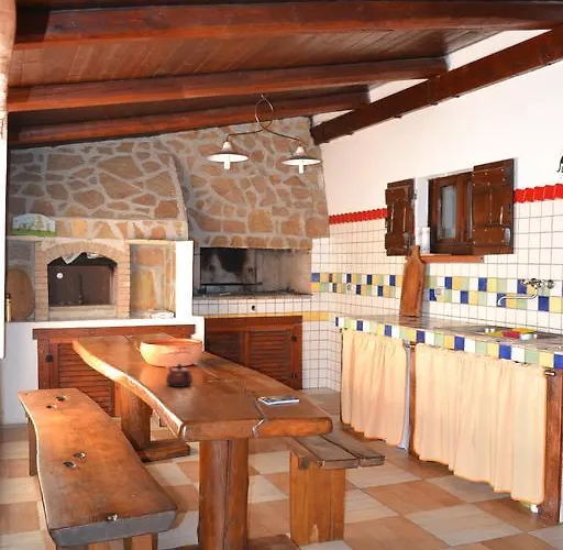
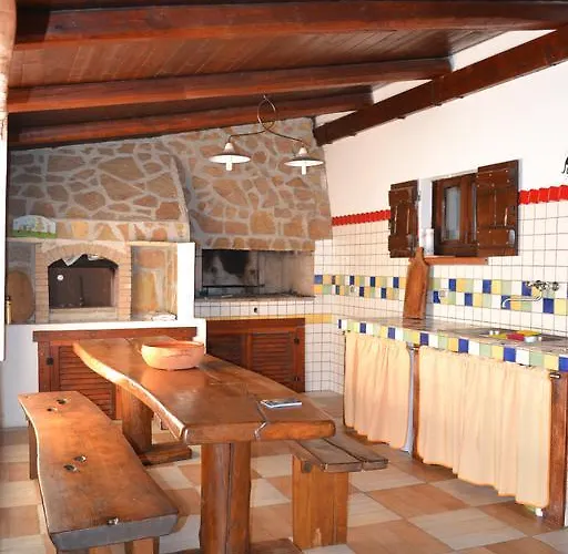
- teapot (179, 374)
